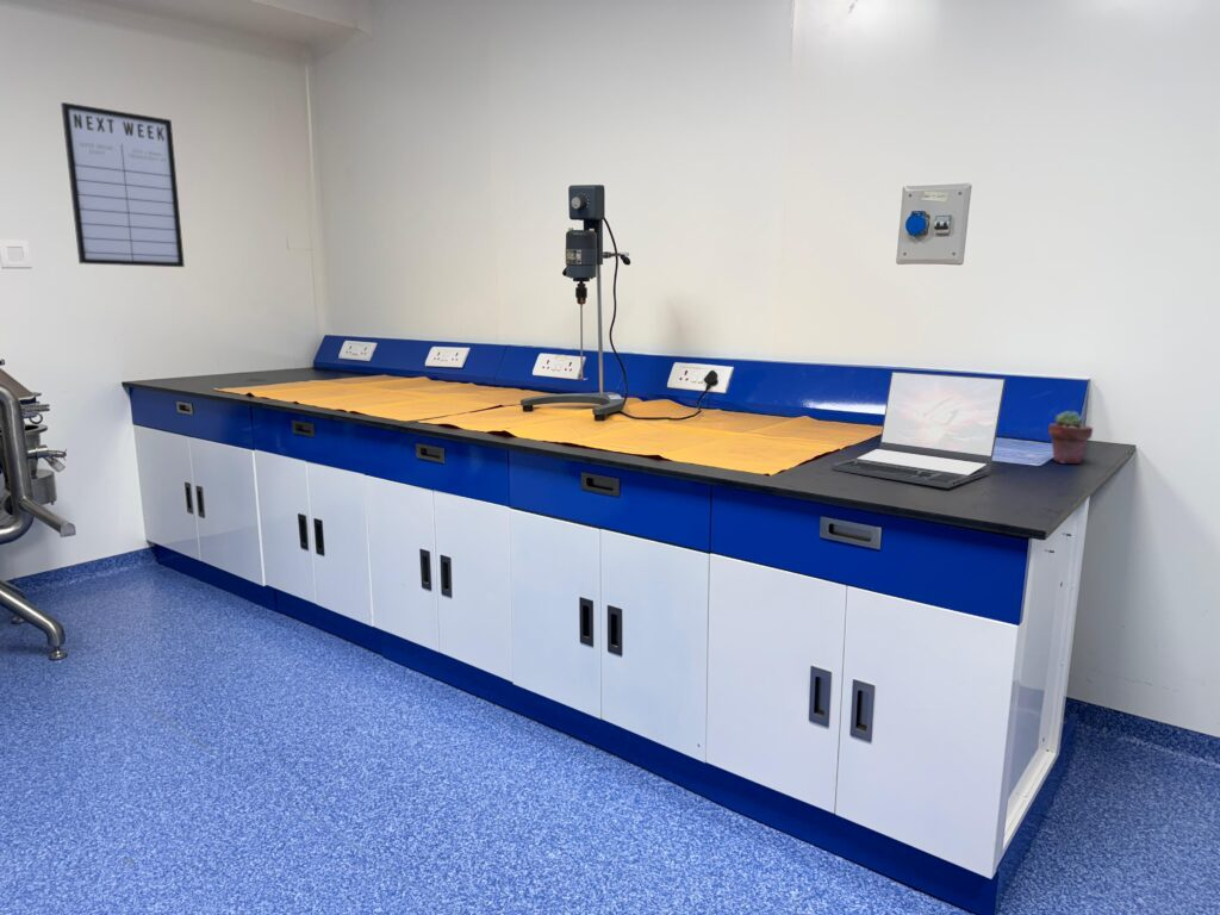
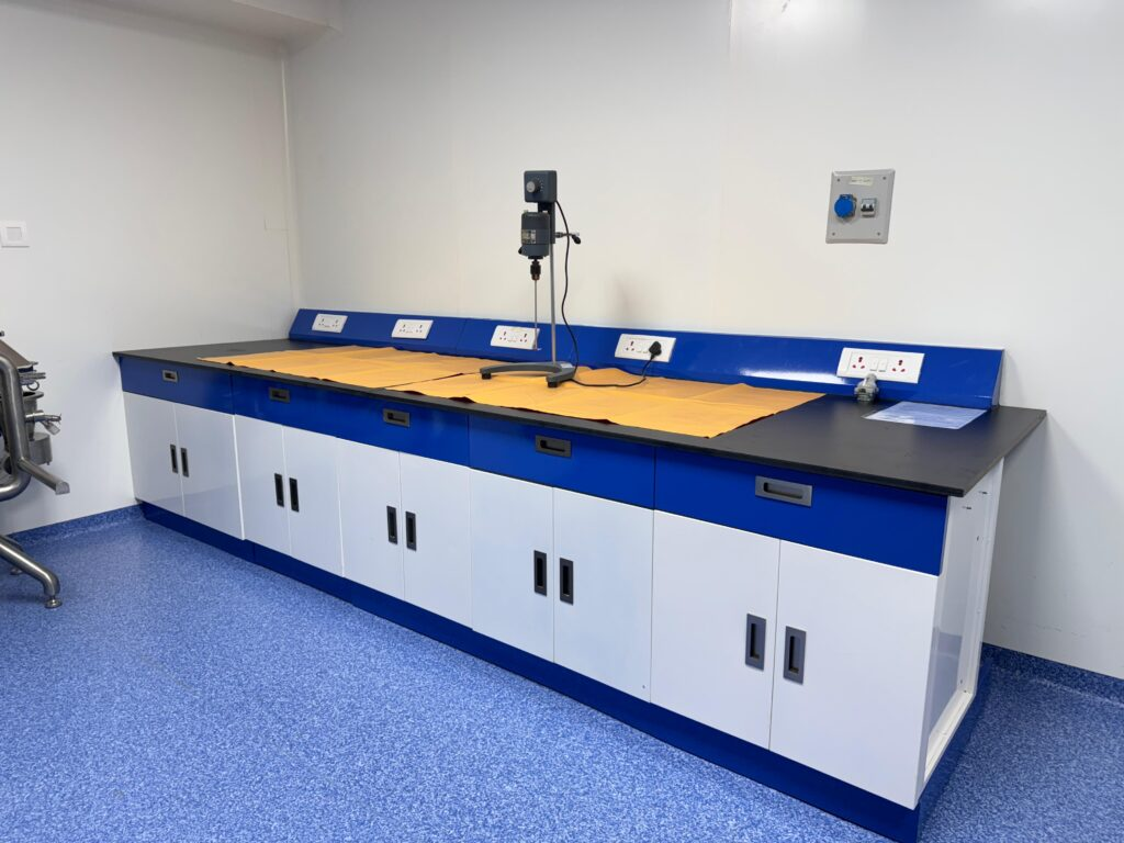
- potted succulent (1069, 435)
- writing board (126, 189)
- laptop (917, 424)
